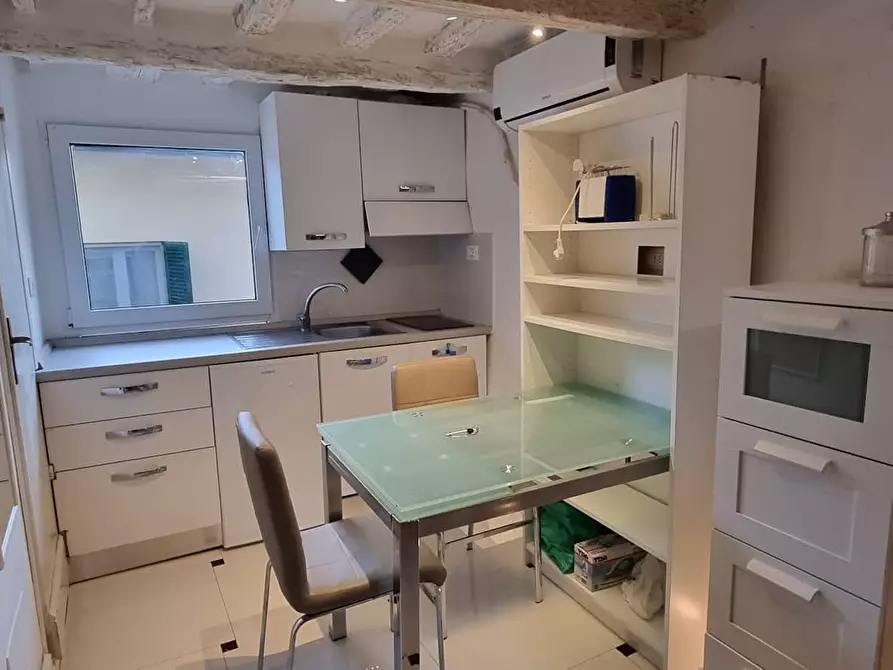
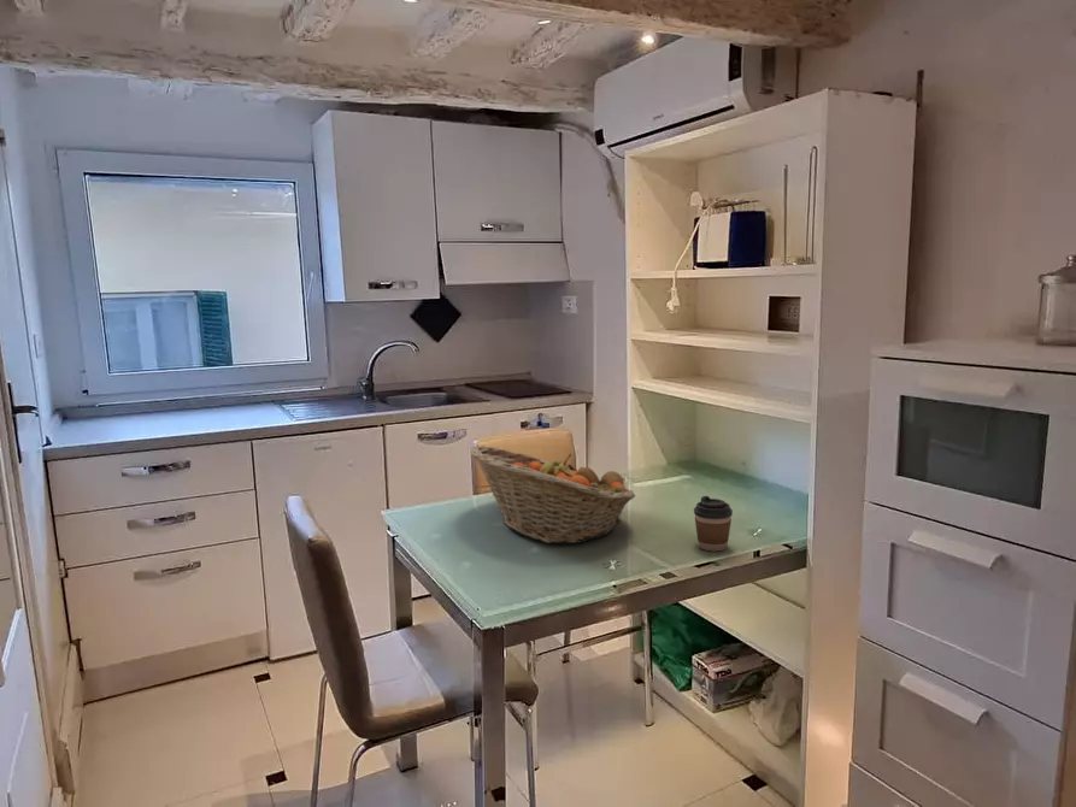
+ coffee cup (712, 522)
+ fruit basket (549, 485)
